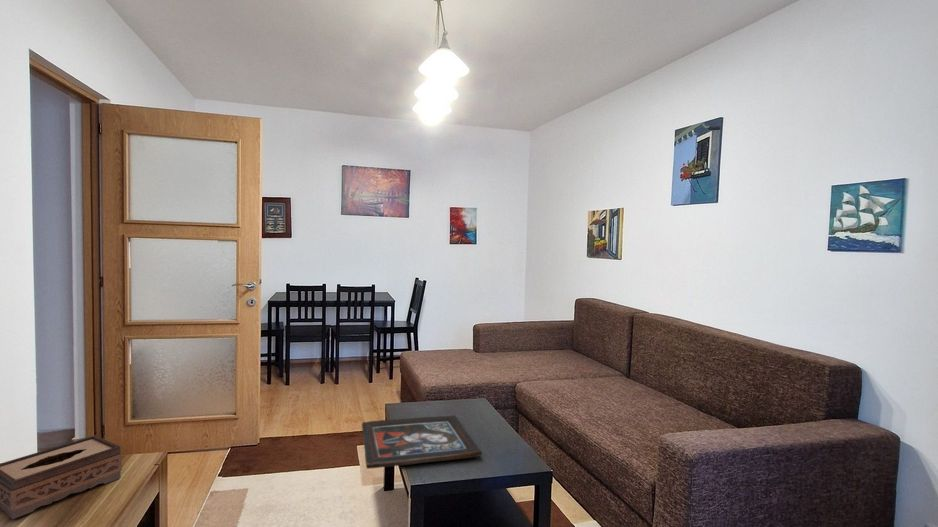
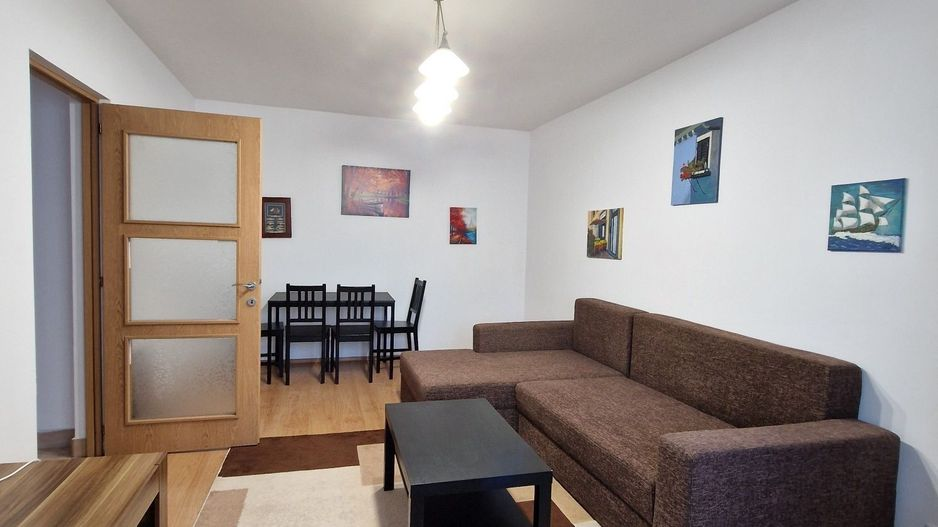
- religious icon (418, 438)
- tissue box (58, 472)
